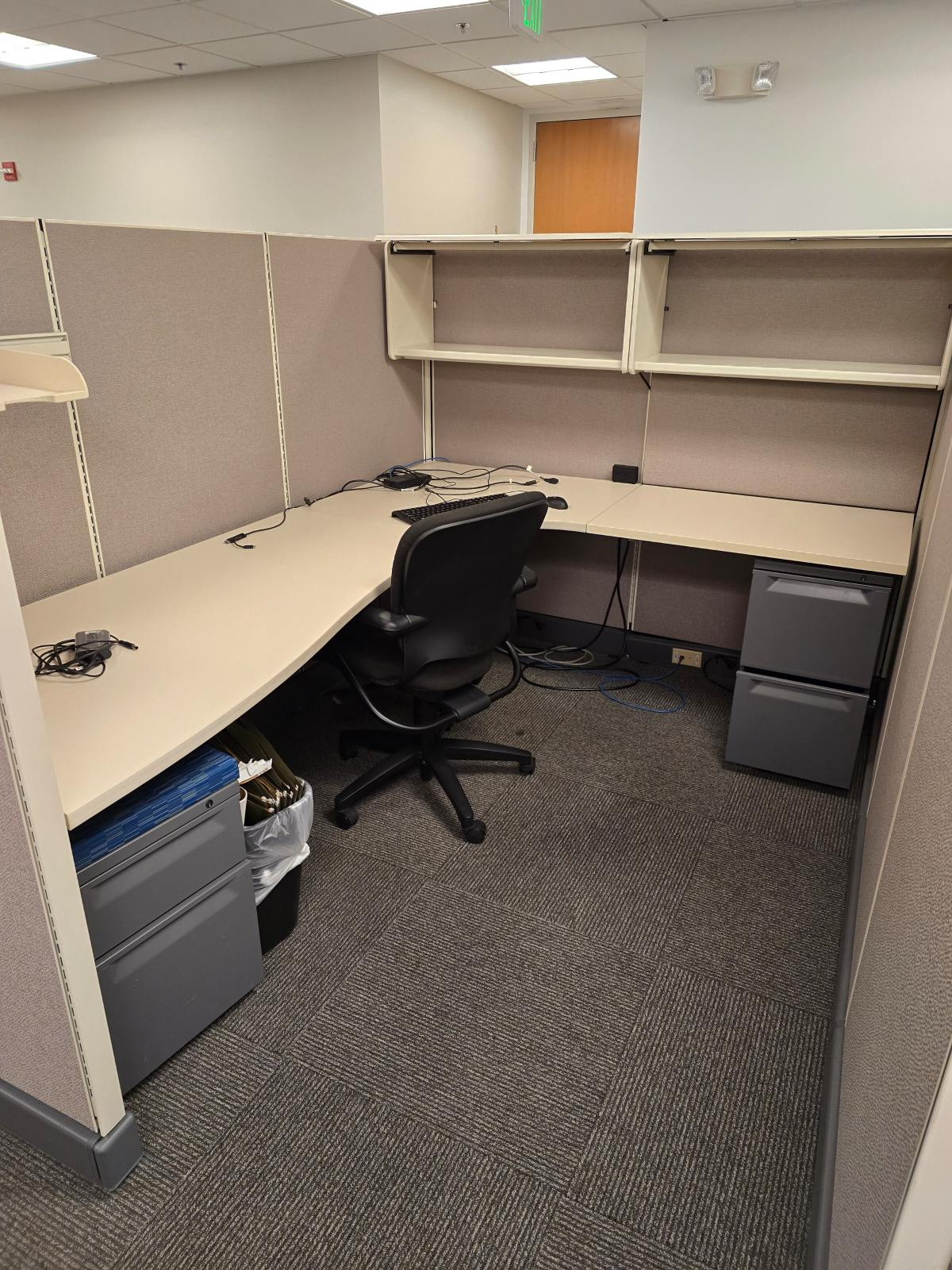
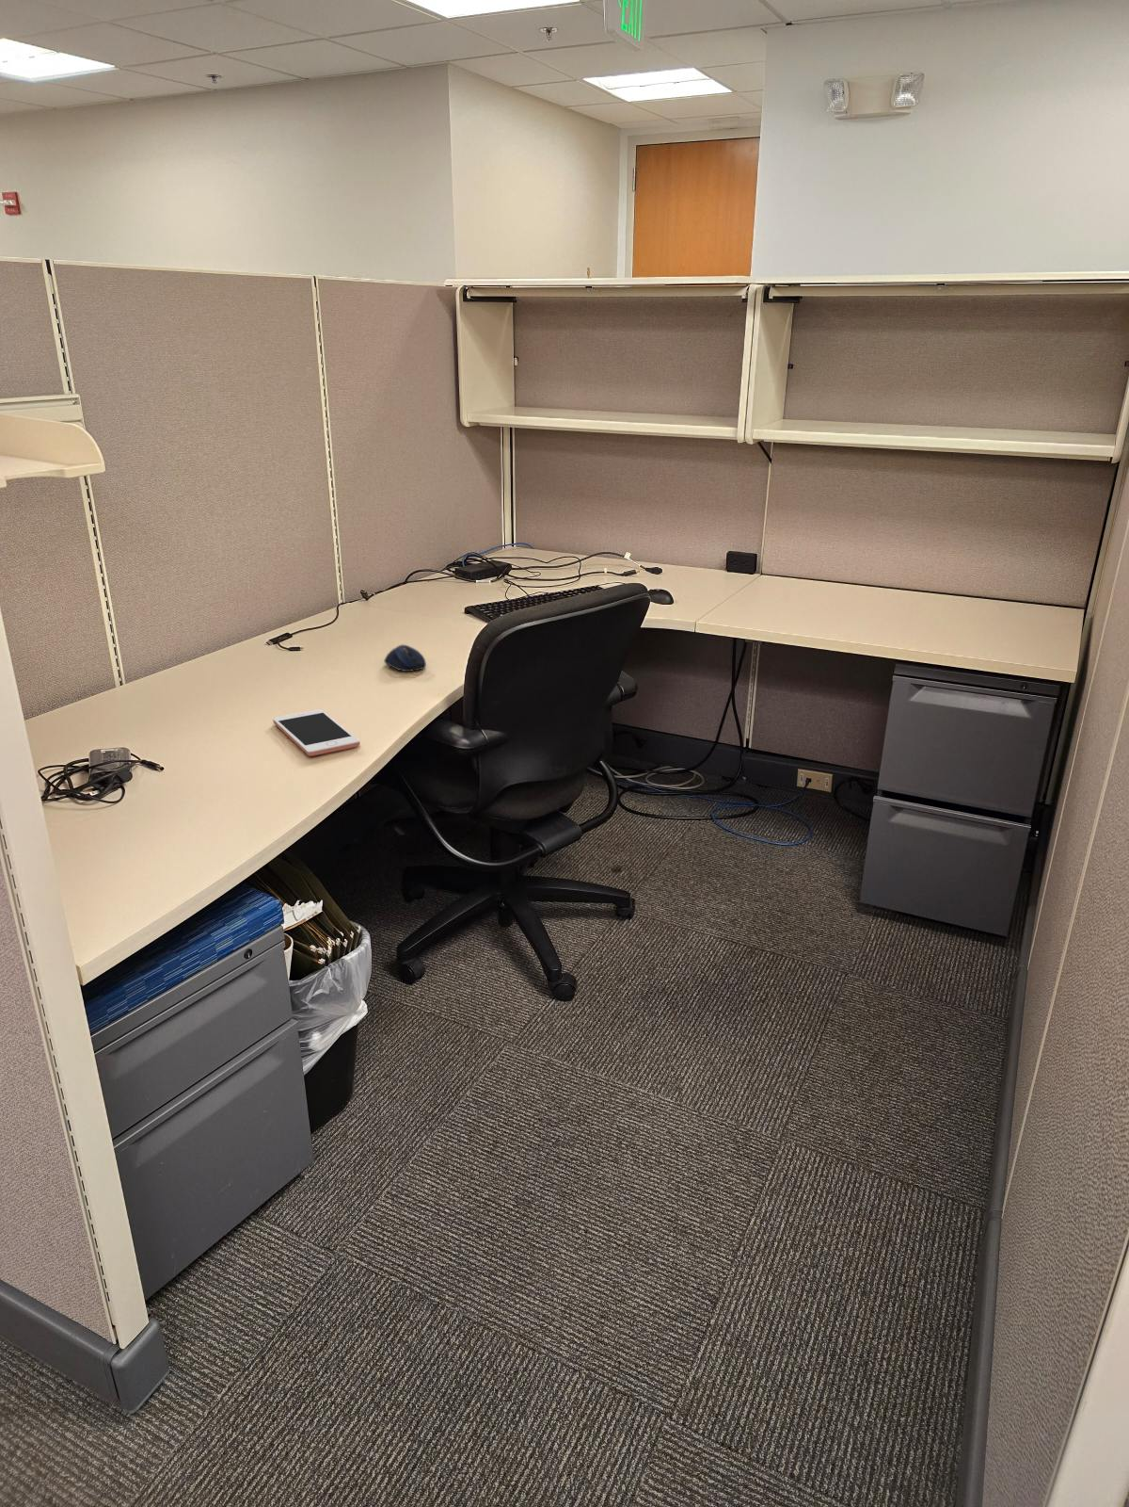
+ cell phone (315, 731)
+ computer mouse (403, 655)
